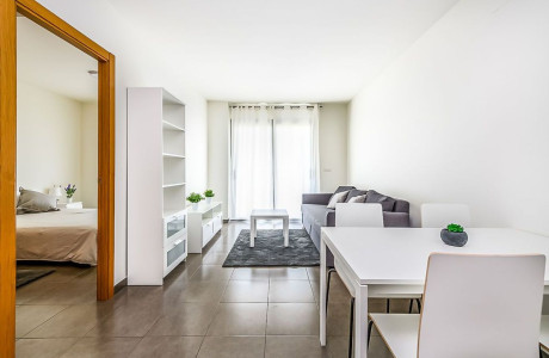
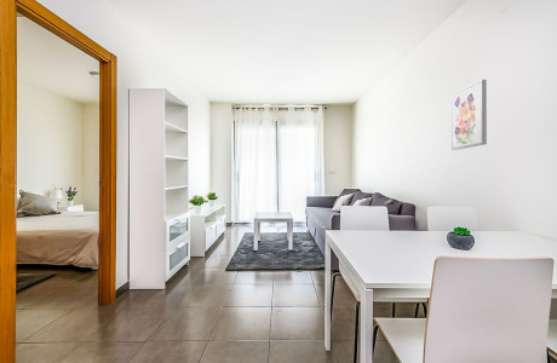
+ wall art (466, 117)
